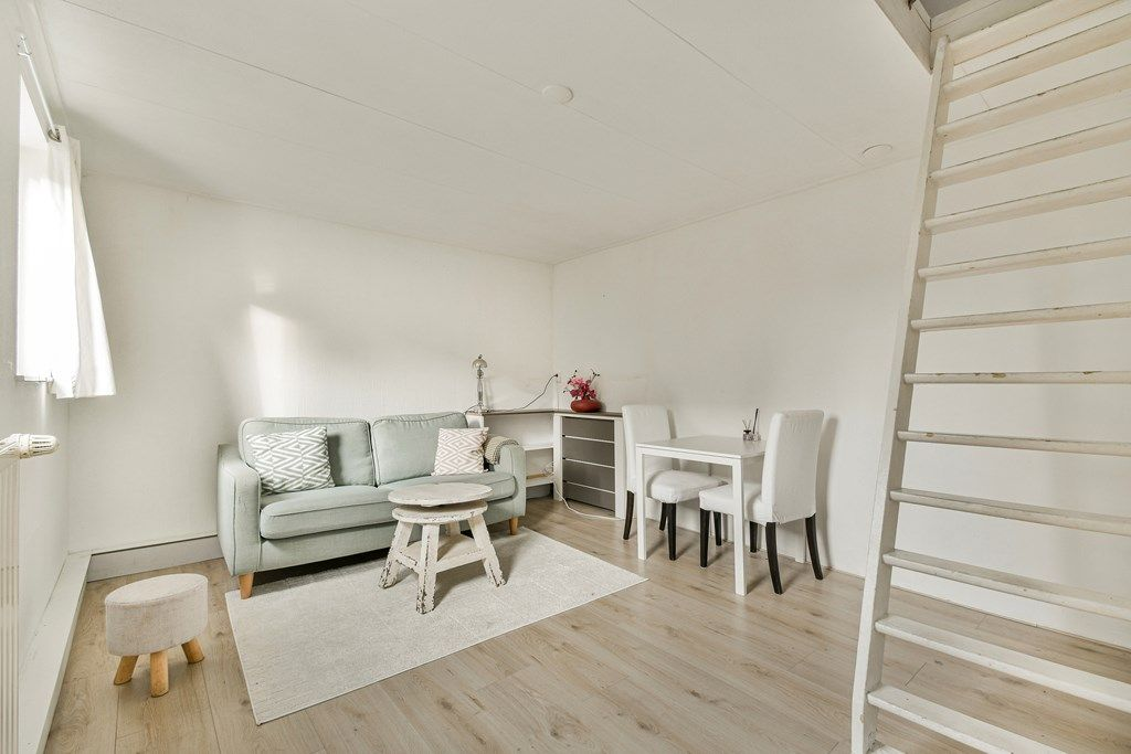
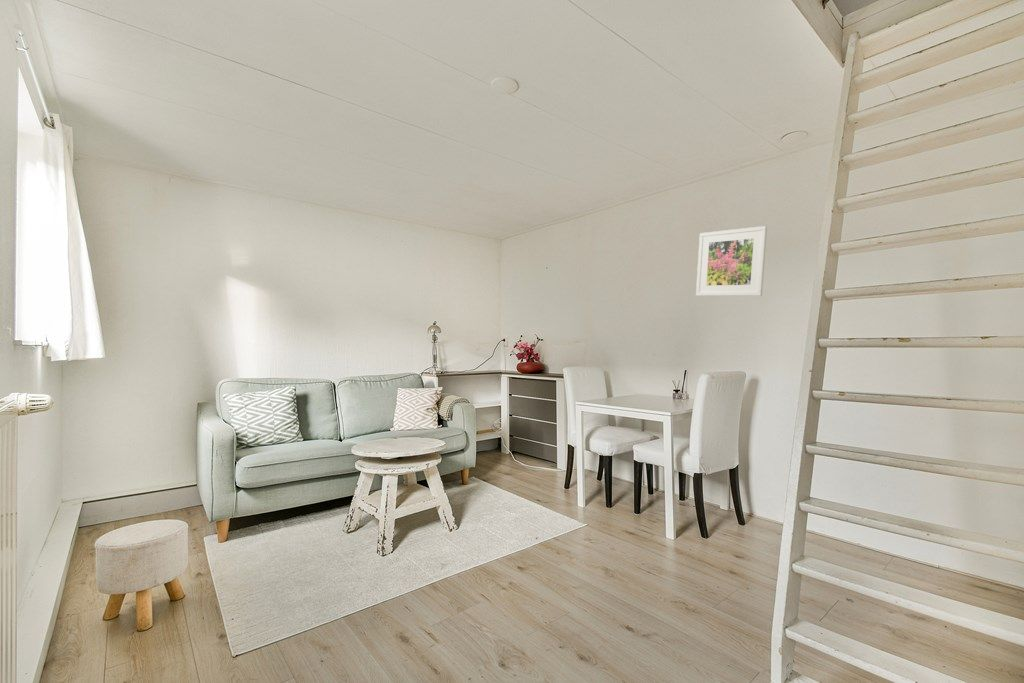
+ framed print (729, 263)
